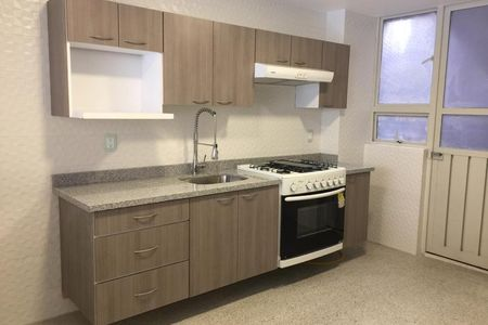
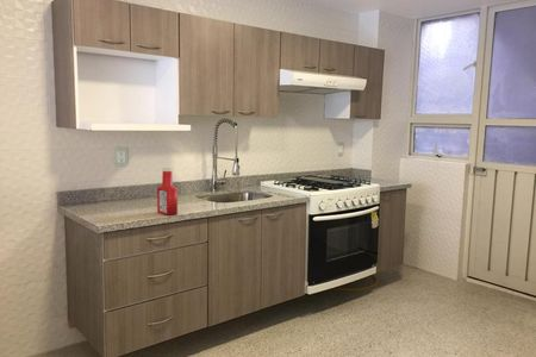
+ soap bottle (167, 190)
